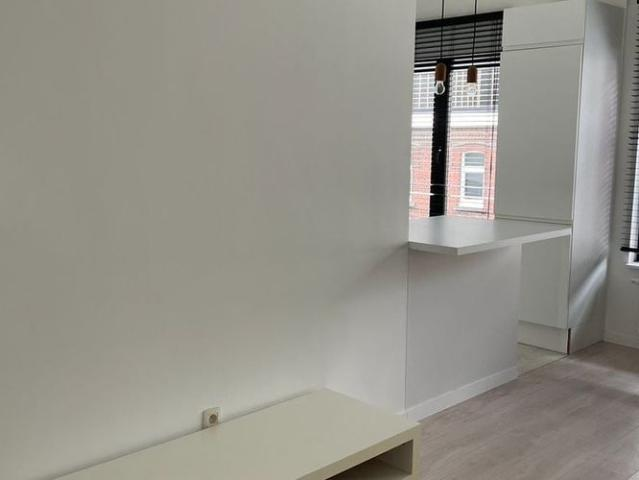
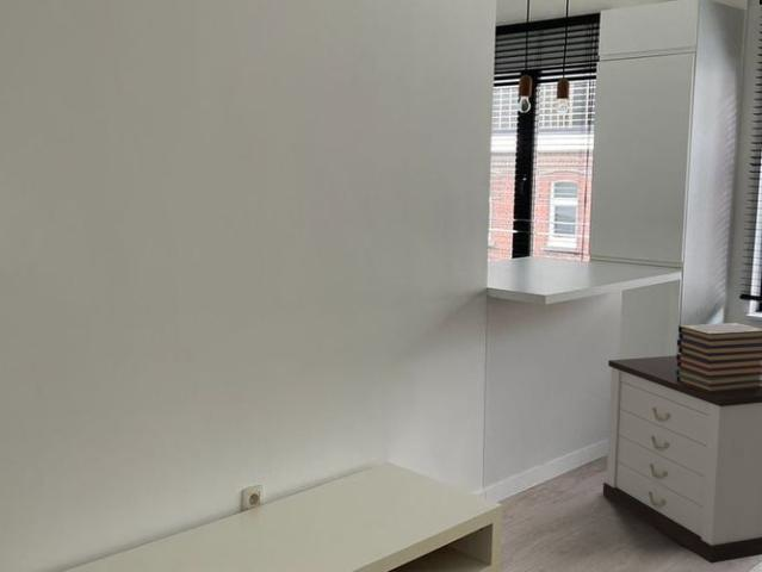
+ book stack (720, 355)
+ nightstand (690, 448)
